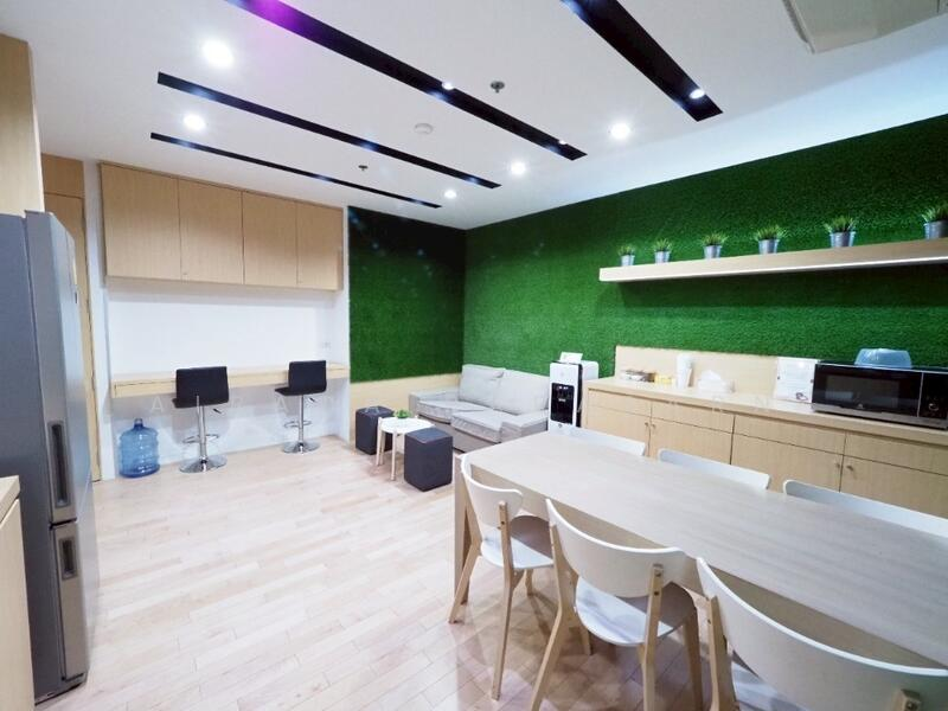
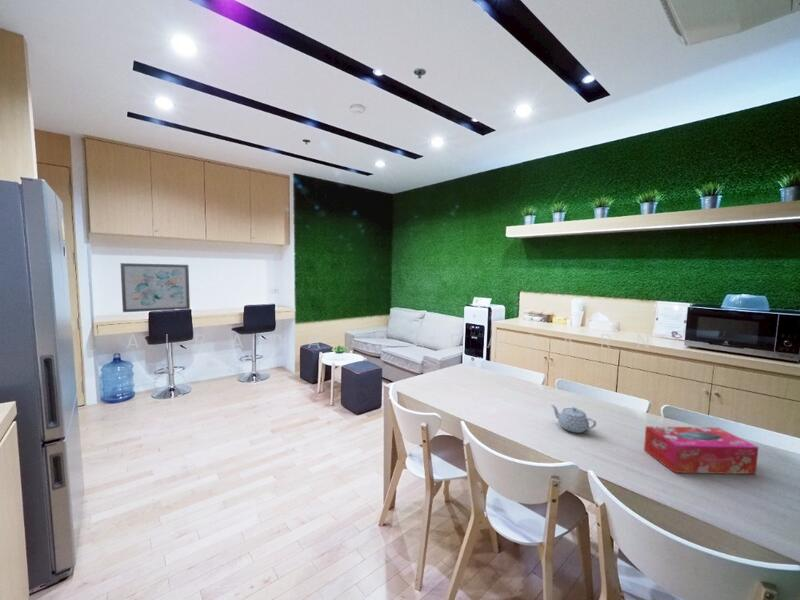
+ wall art (157, 287)
+ teapot (572, 417)
+ tissue box (697, 448)
